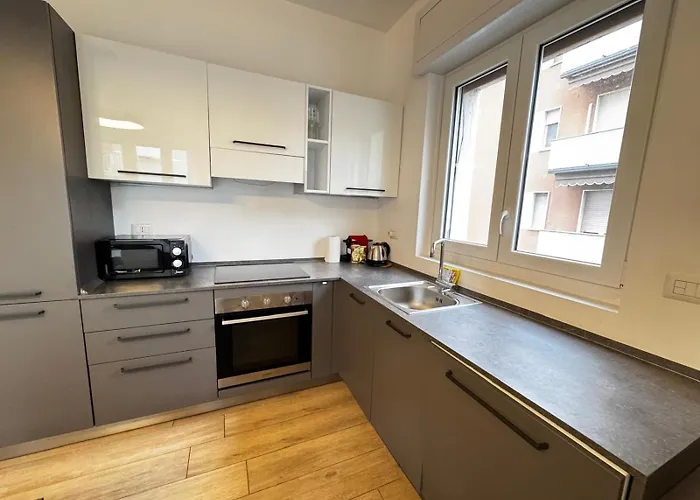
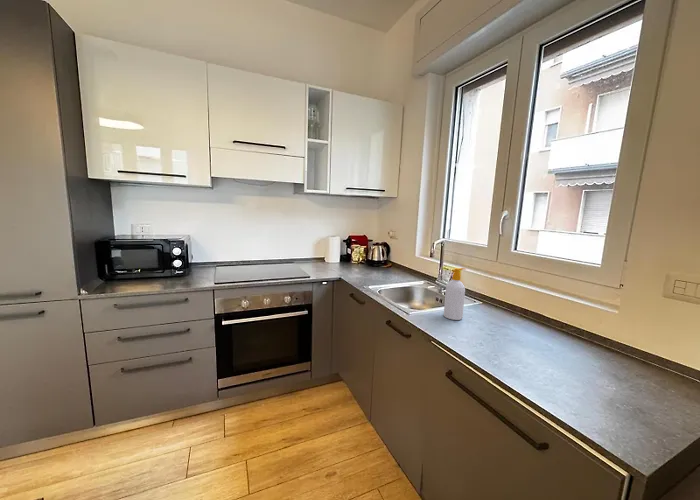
+ soap bottle (455, 292)
